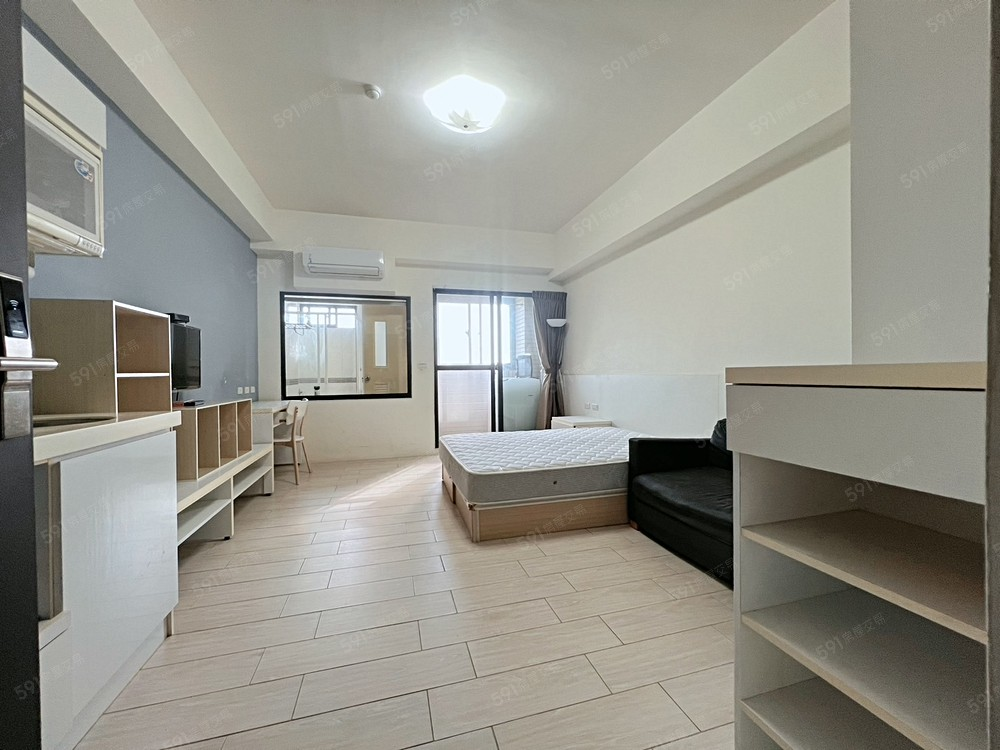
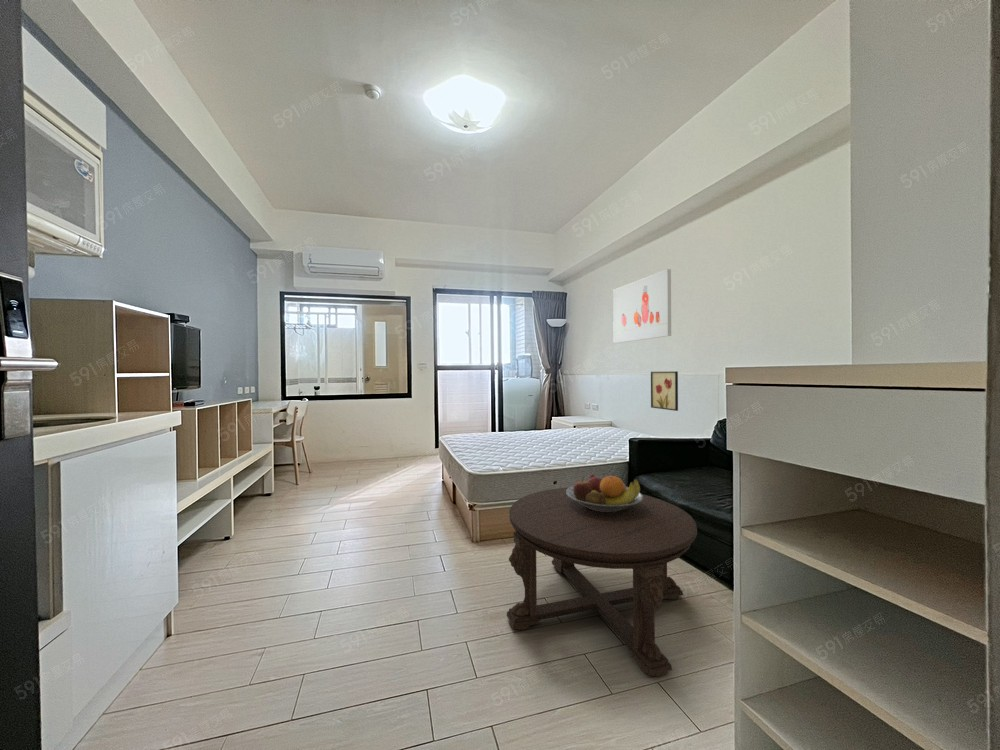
+ wall art (664, 390)
+ coffee table (598, 560)
+ fruit bowl (603, 490)
+ wall art (639, 310)
